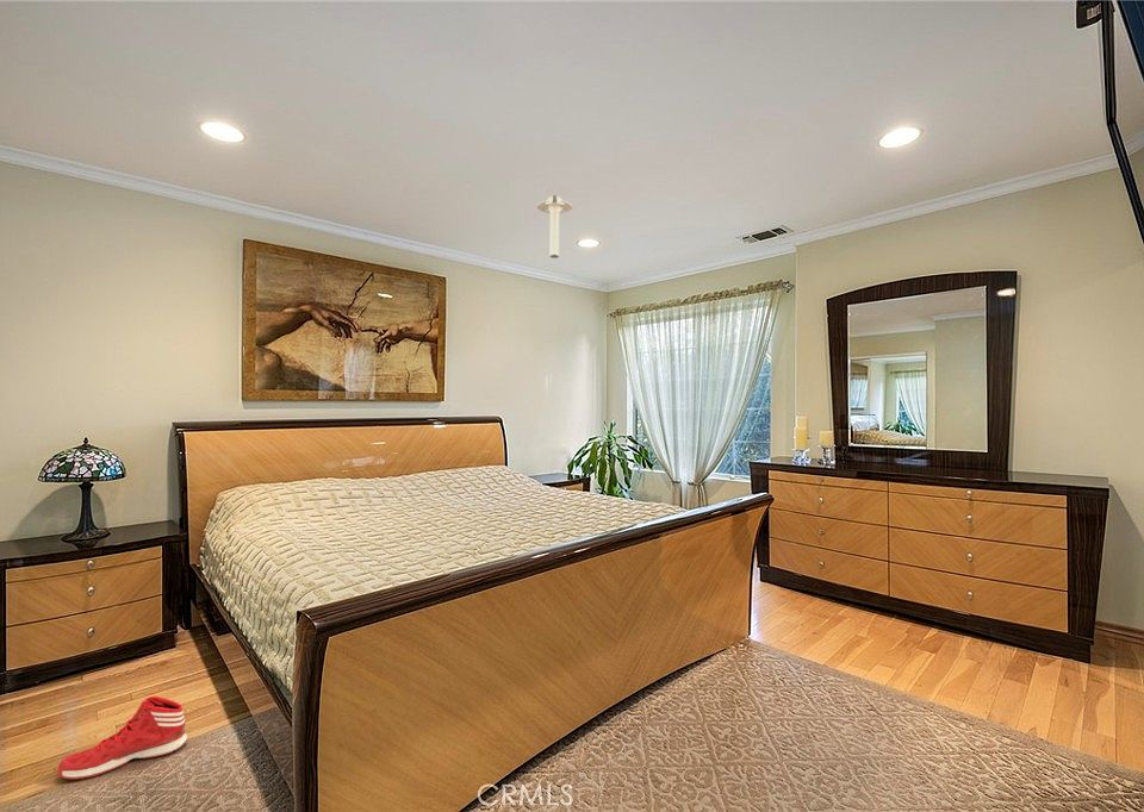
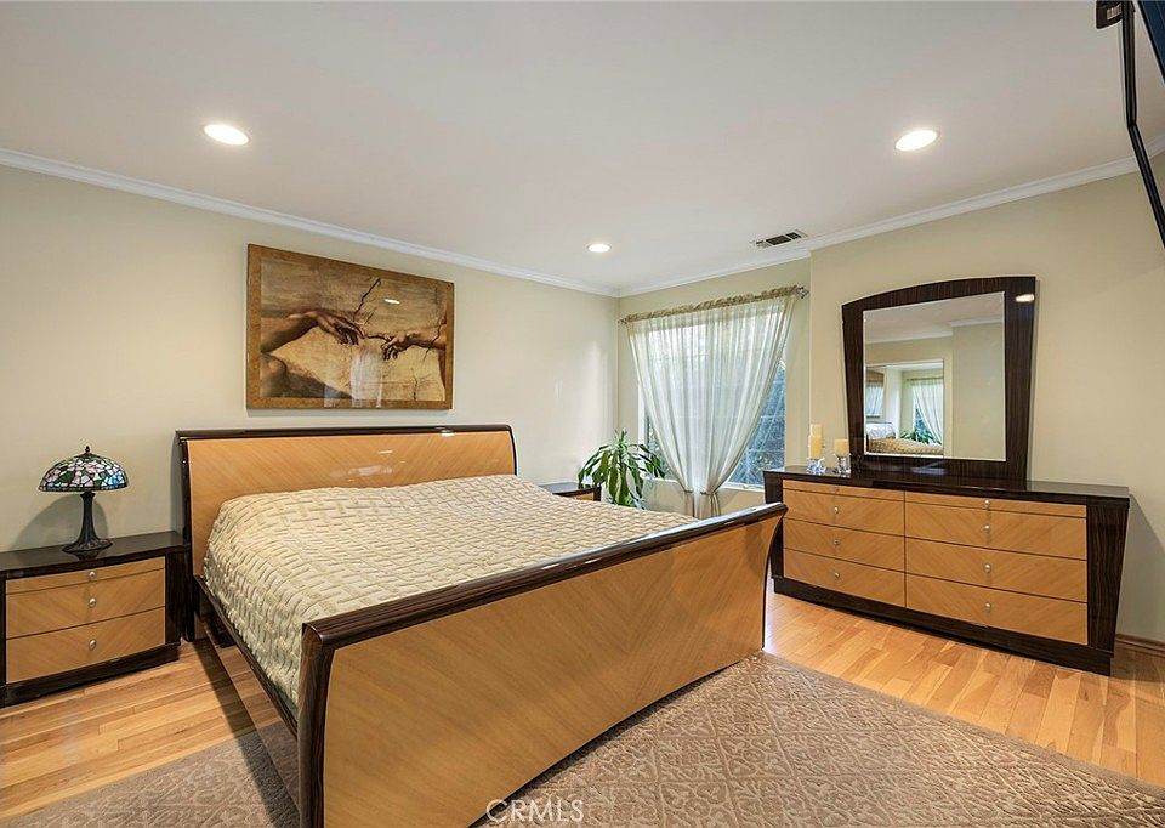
- sneaker (125, 731)
- ceiling light (554, 226)
